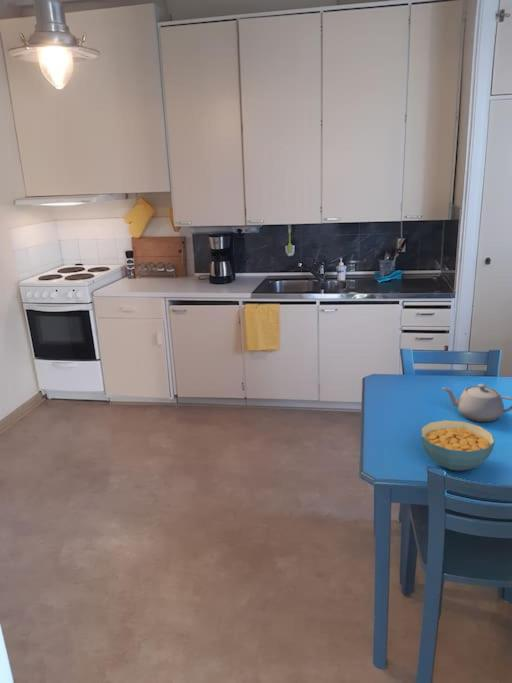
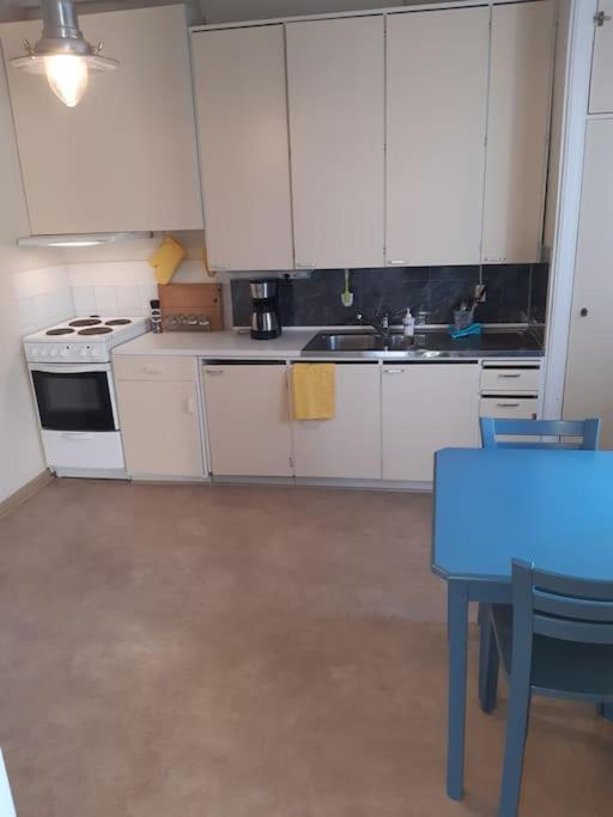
- cereal bowl (455, 450)
- teapot (478, 400)
